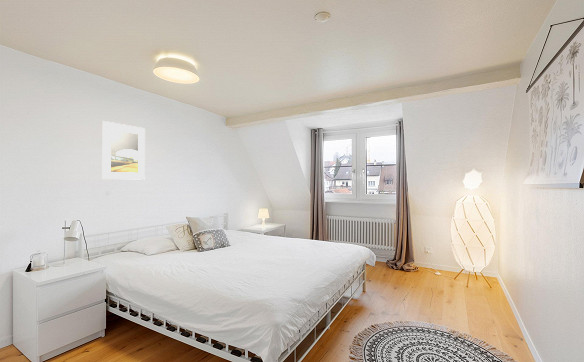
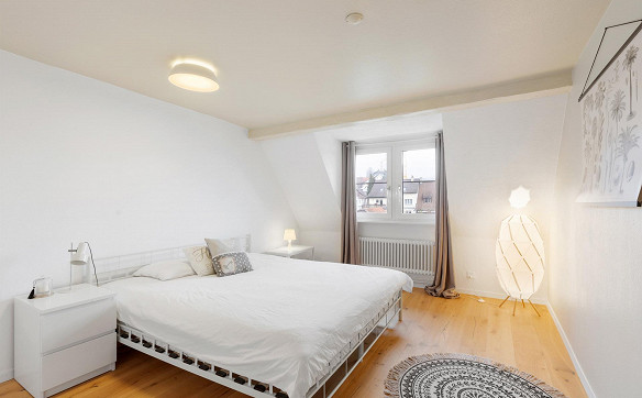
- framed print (124, 152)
